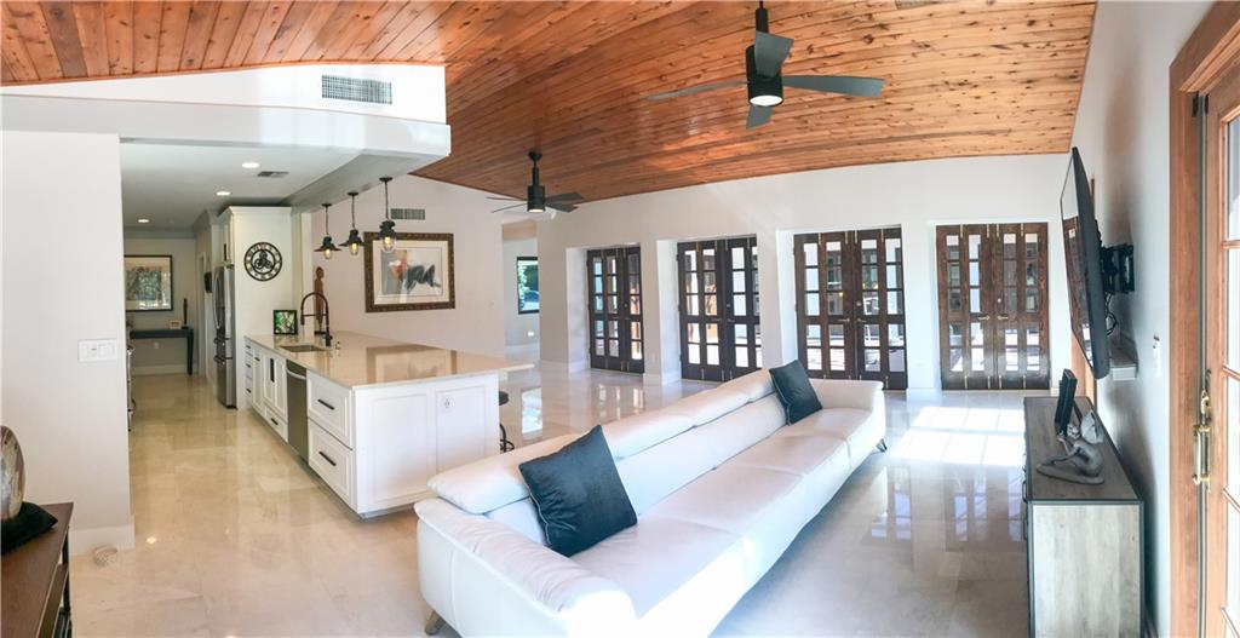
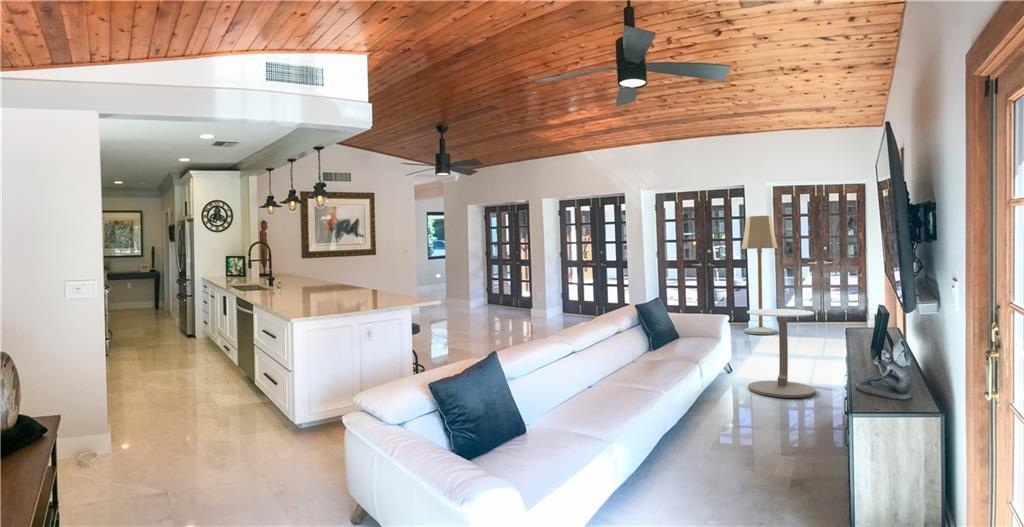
+ side table (780, 350)
+ floor lamp (759, 274)
